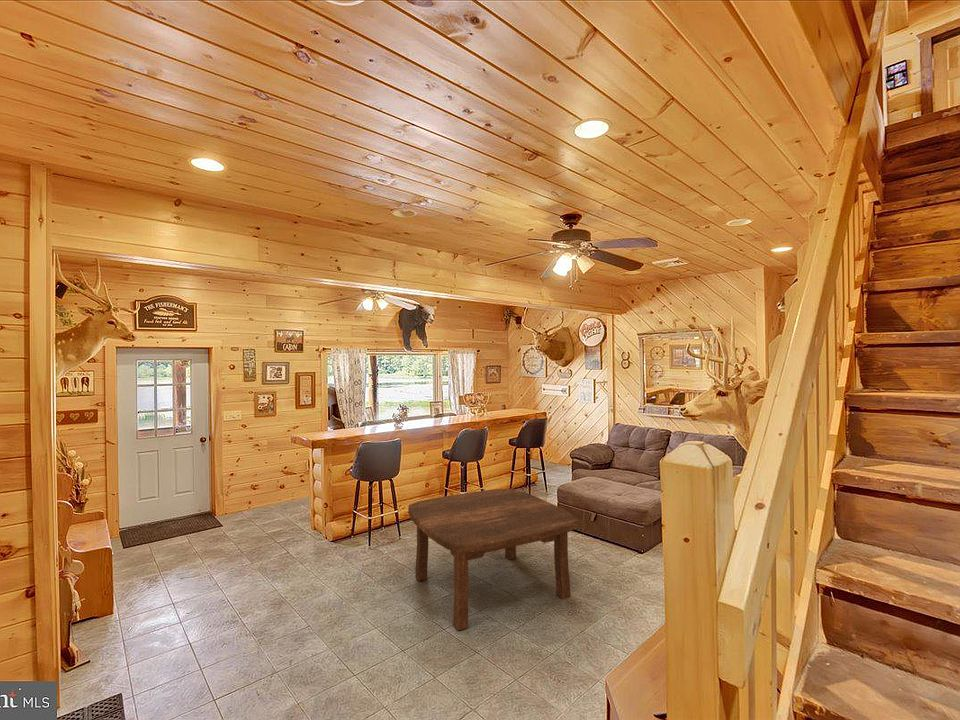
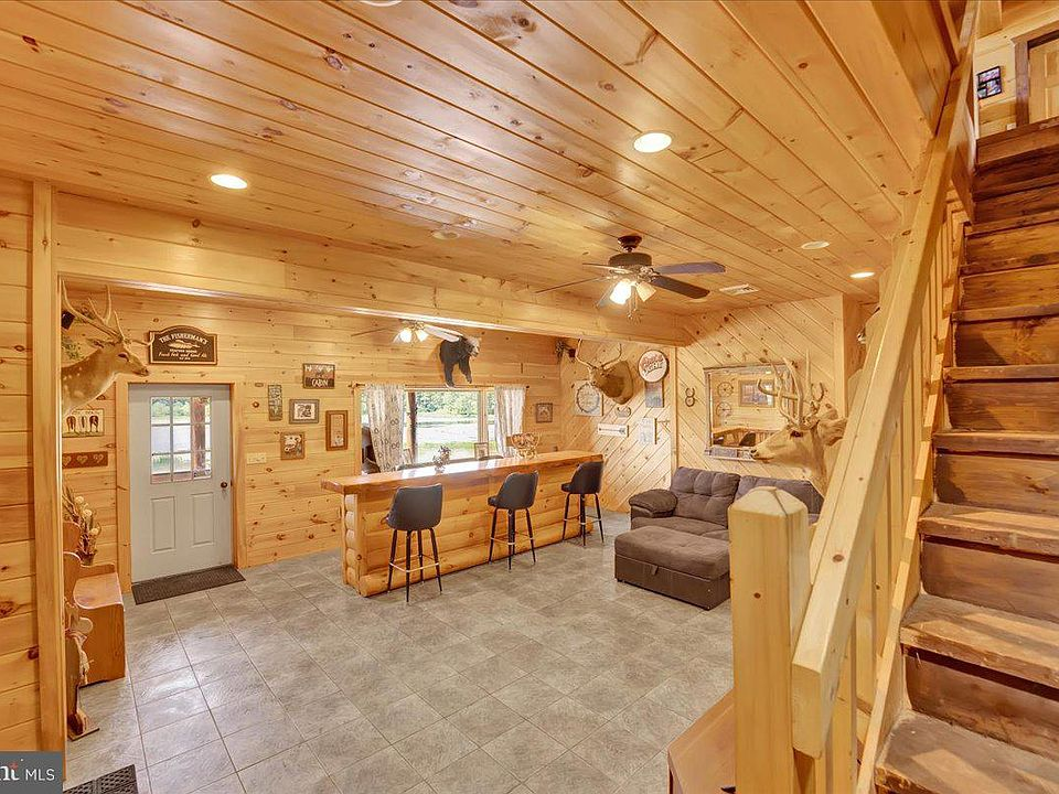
- coffee table (489, 549)
